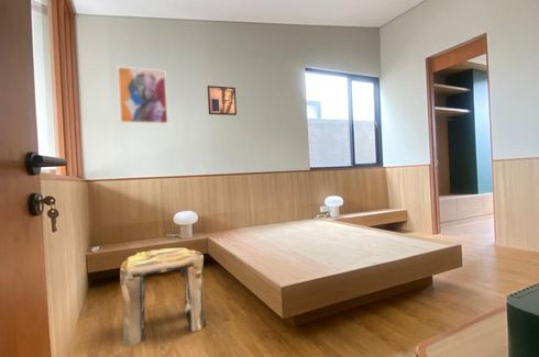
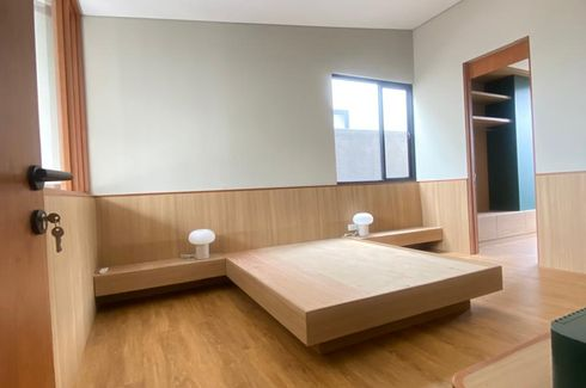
- wall art (221, 100)
- stool (164, 271)
- wall art (143, 96)
